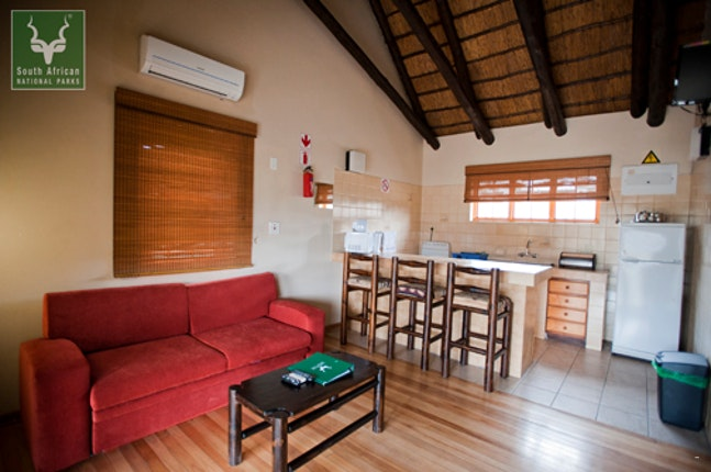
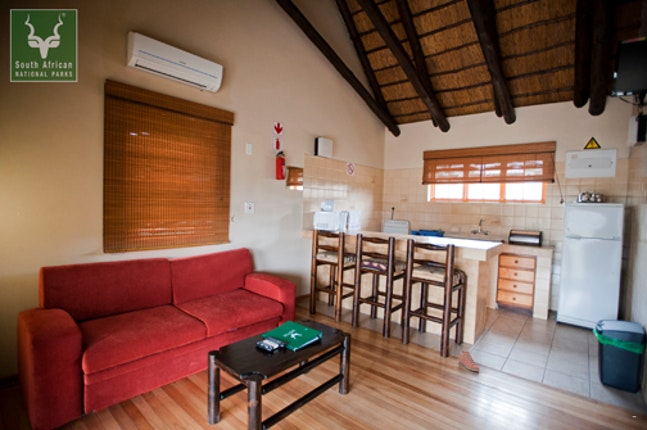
+ sneaker (468, 359)
